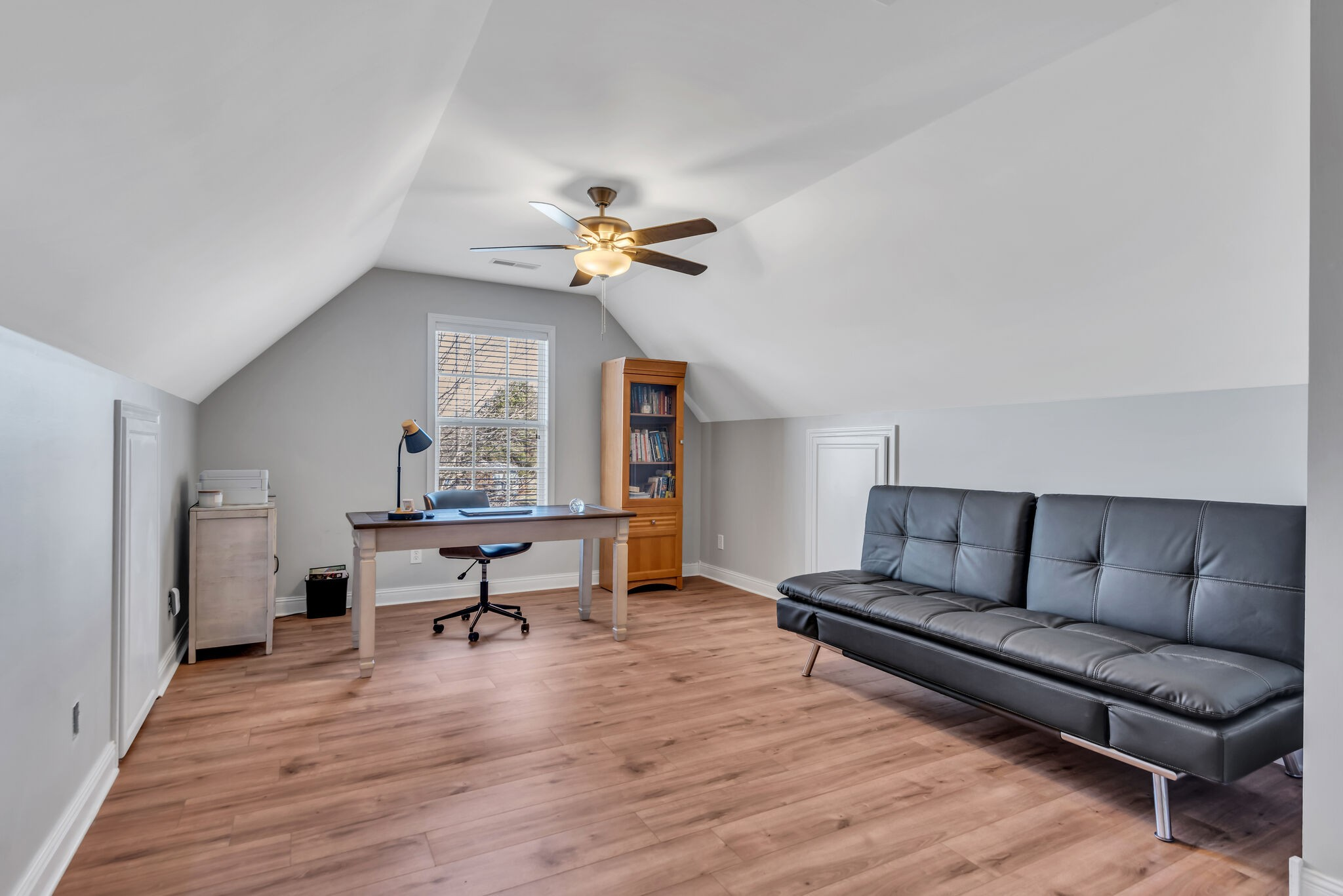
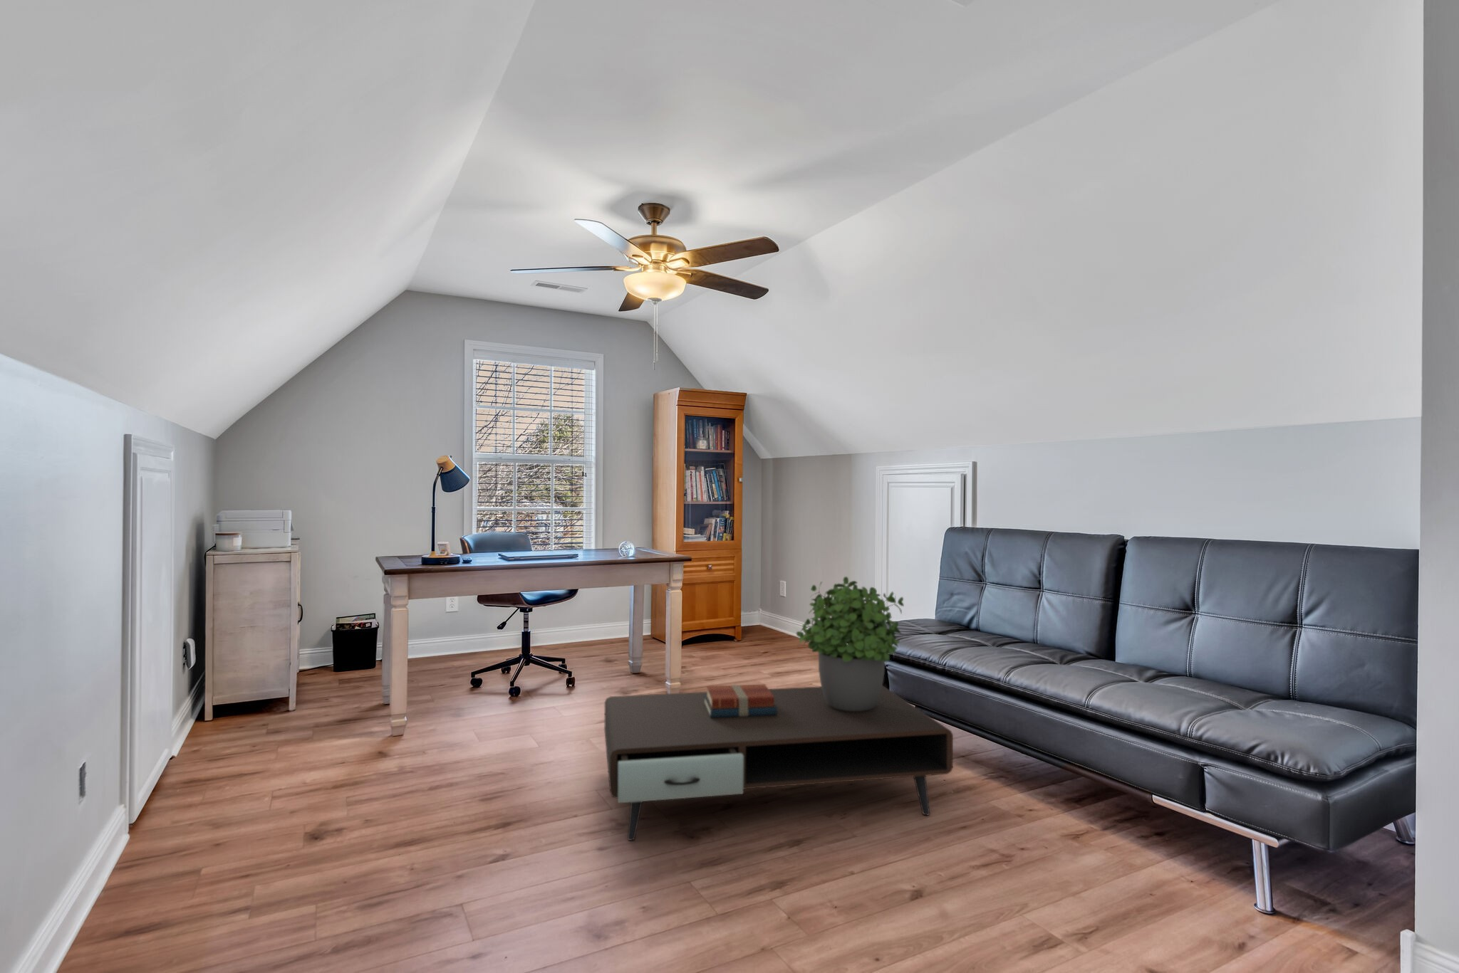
+ coffee table (770, 757)
+ books (740, 699)
+ potted plant (848, 641)
